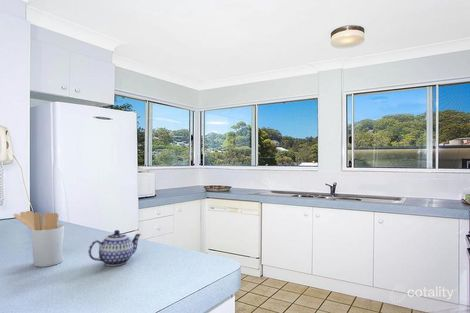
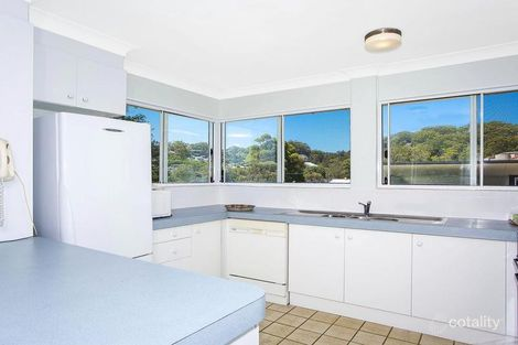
- teapot (116, 246)
- utensil holder (40, 236)
